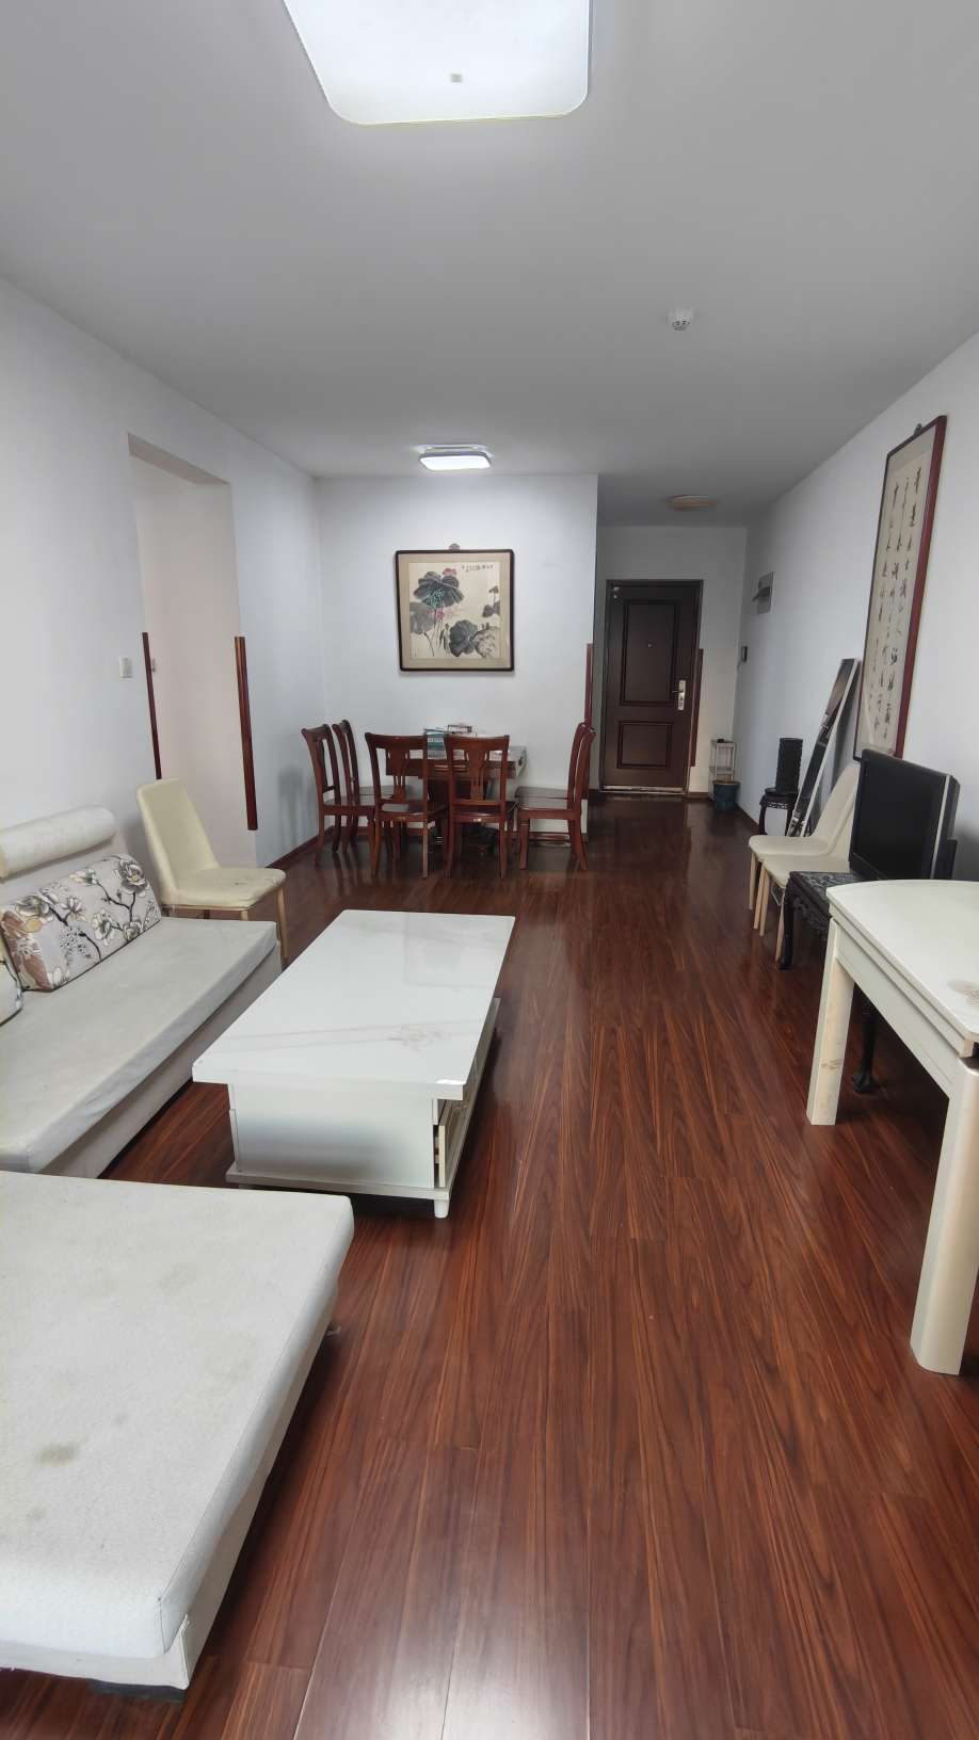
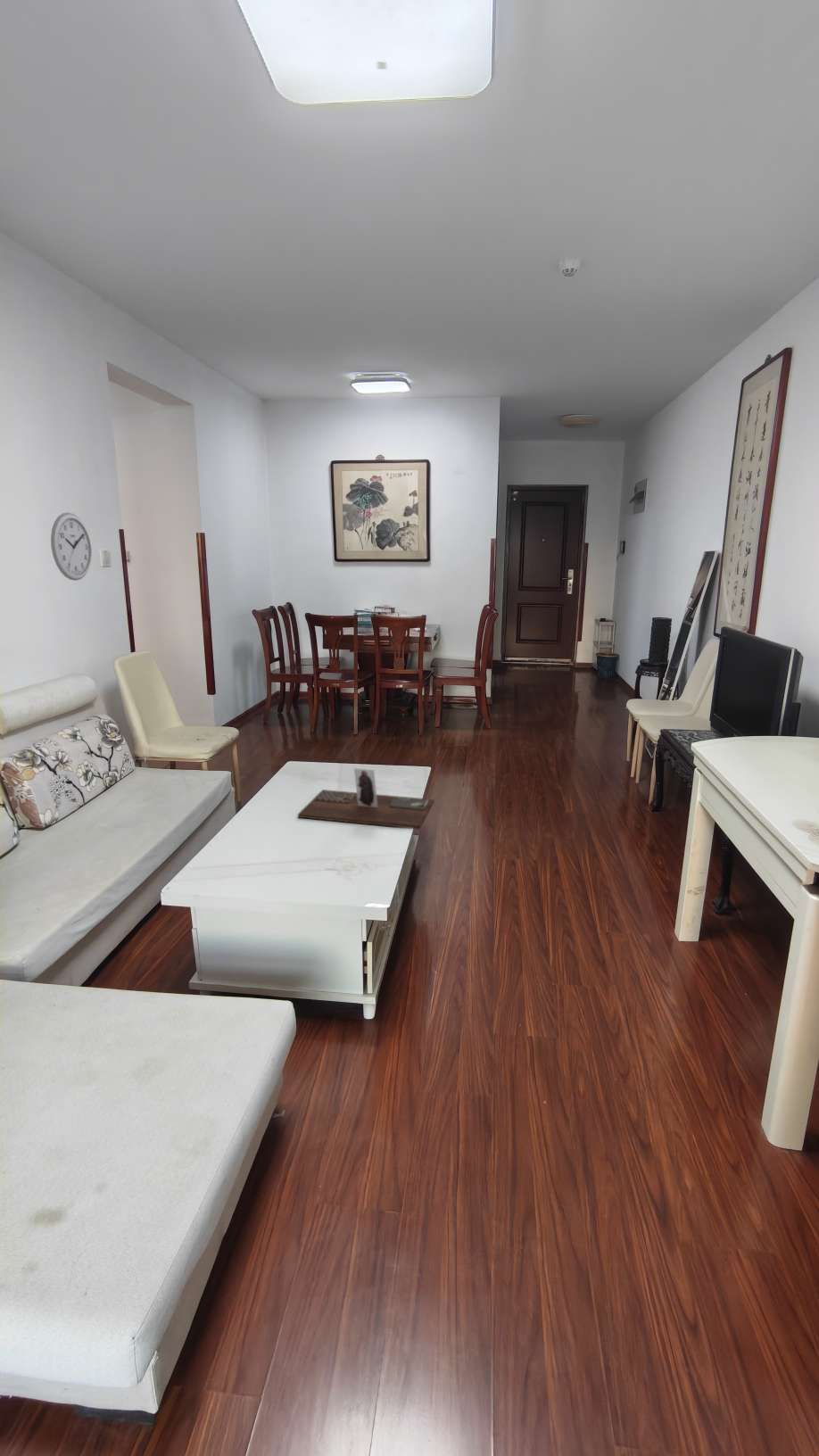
+ decorative tray (368, 787)
+ wall clock (73, 547)
